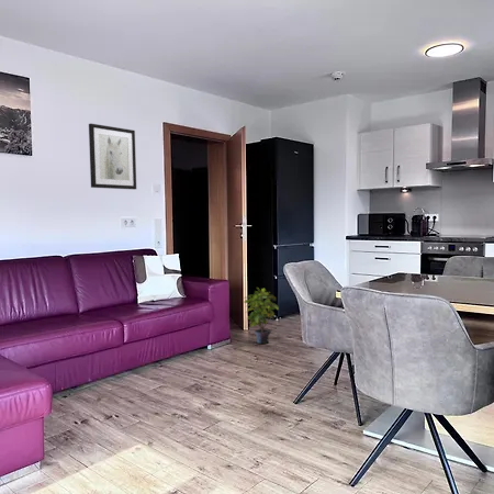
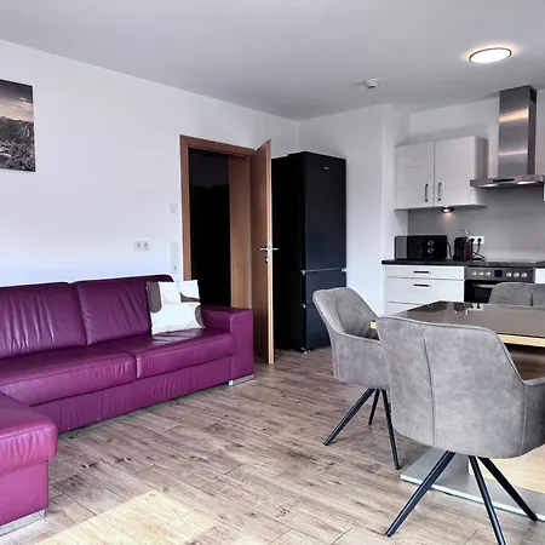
- potted plant (261, 314)
- wall art (113, 157)
